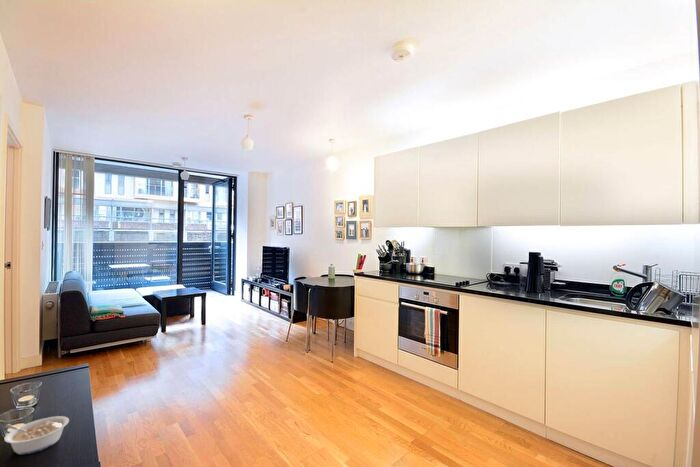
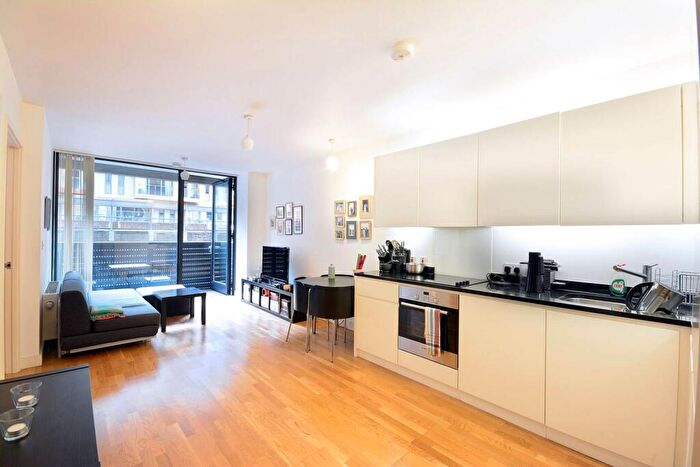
- legume (35, 435)
